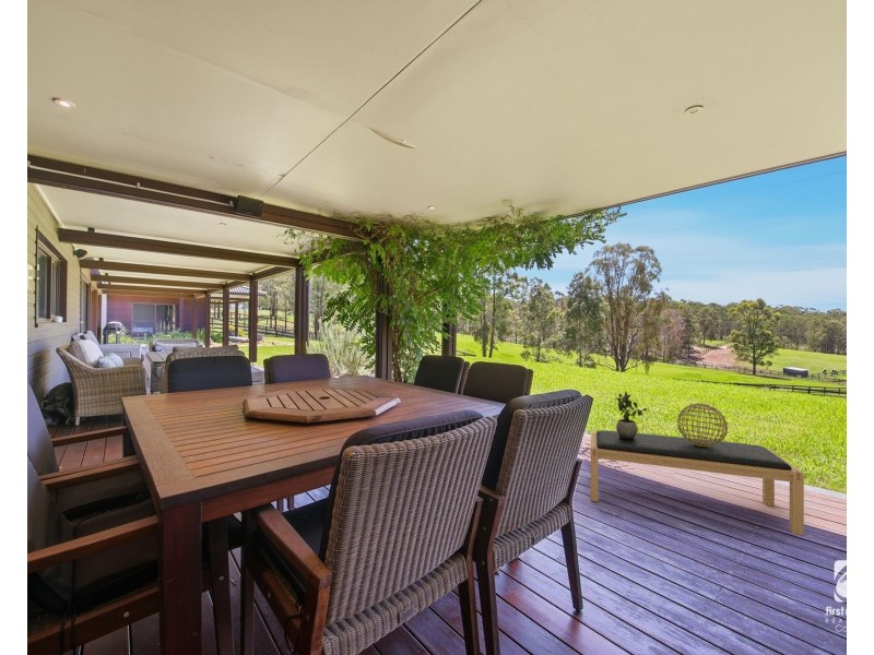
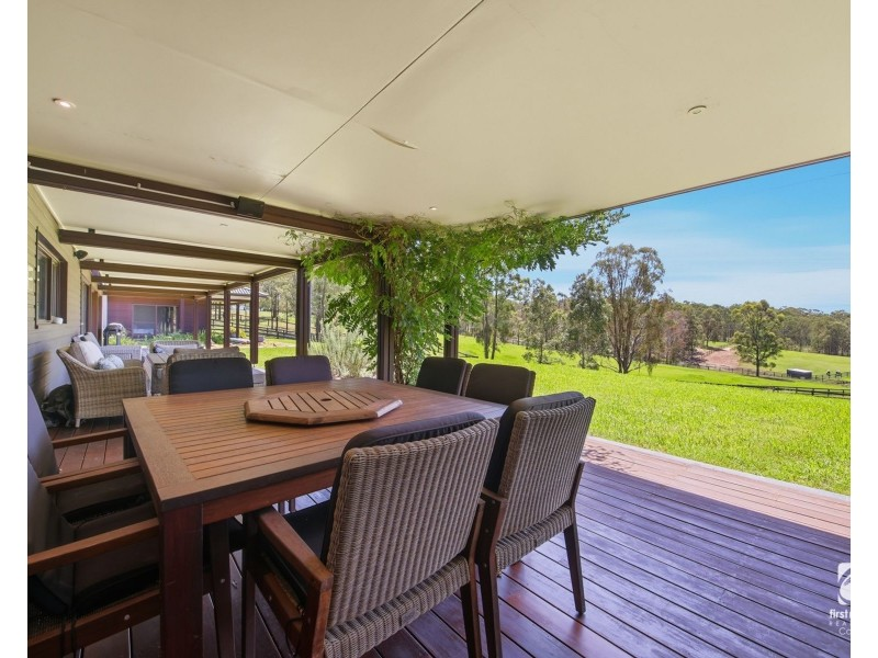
- potted plant (630, 415)
- lantern (699, 424)
- bench (680, 467)
